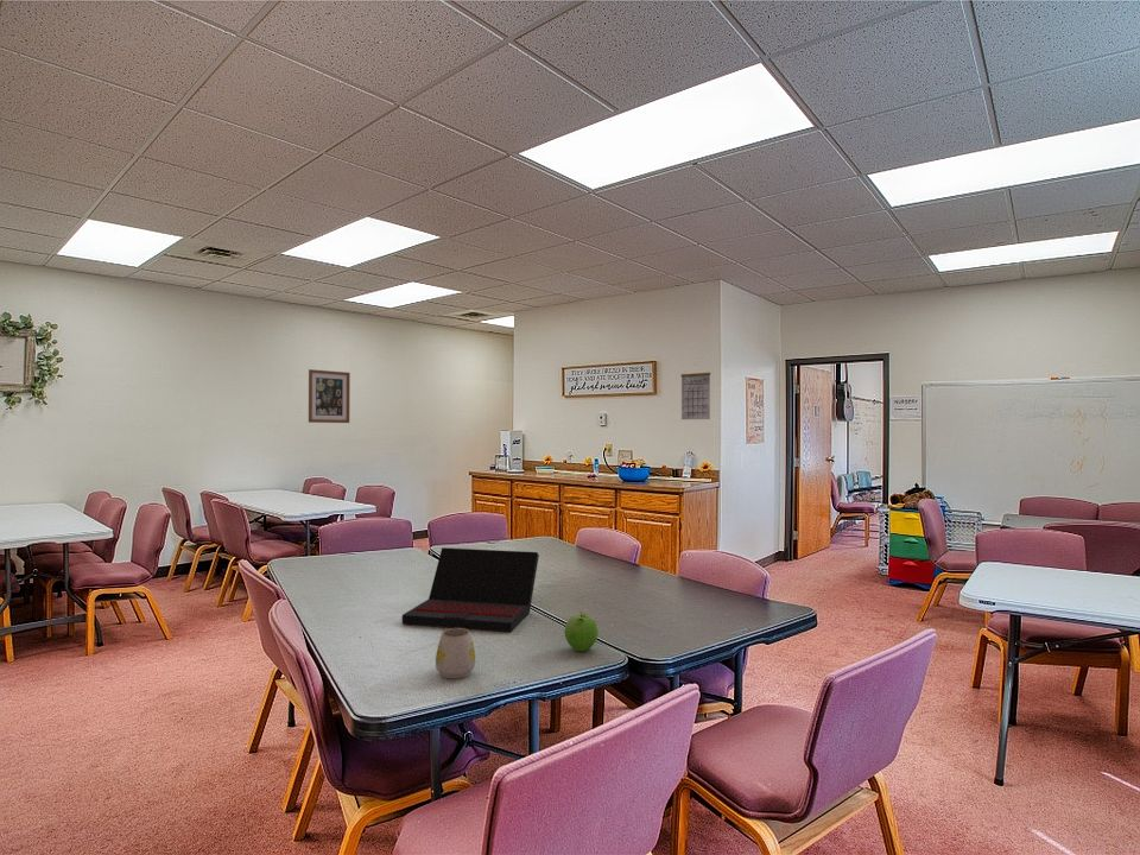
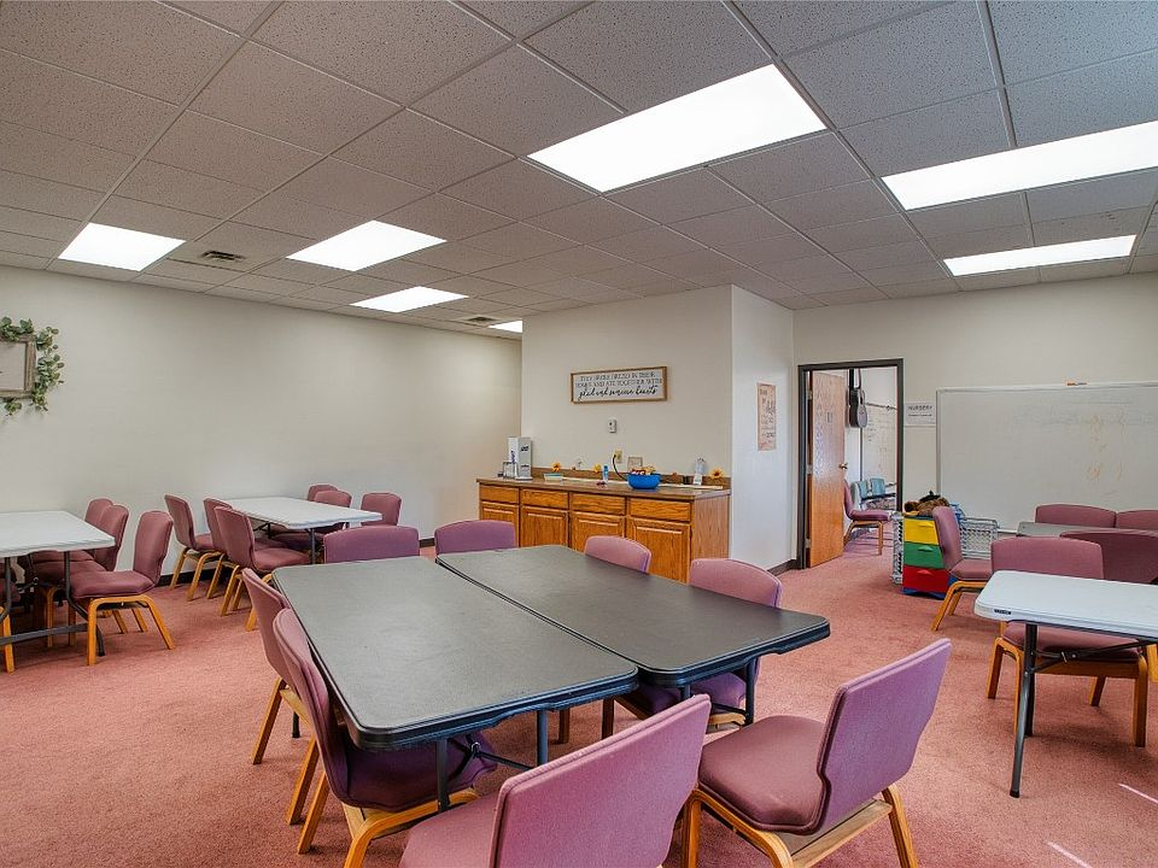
- laptop (474, 584)
- calendar (695, 391)
- mug (455, 650)
- wall art (329, 397)
- fruit (581, 631)
